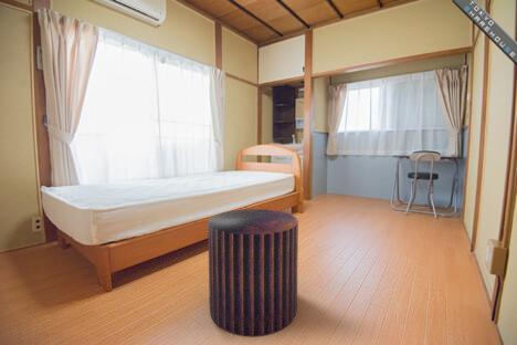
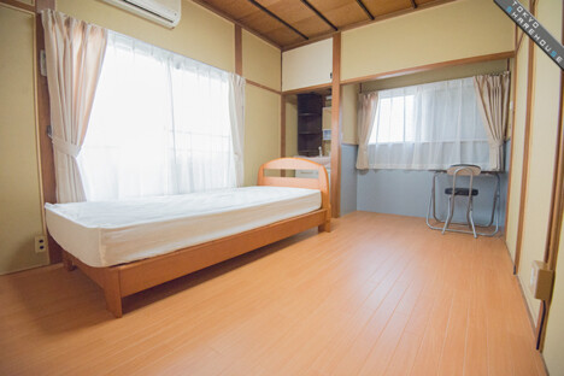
- stool (253, 262)
